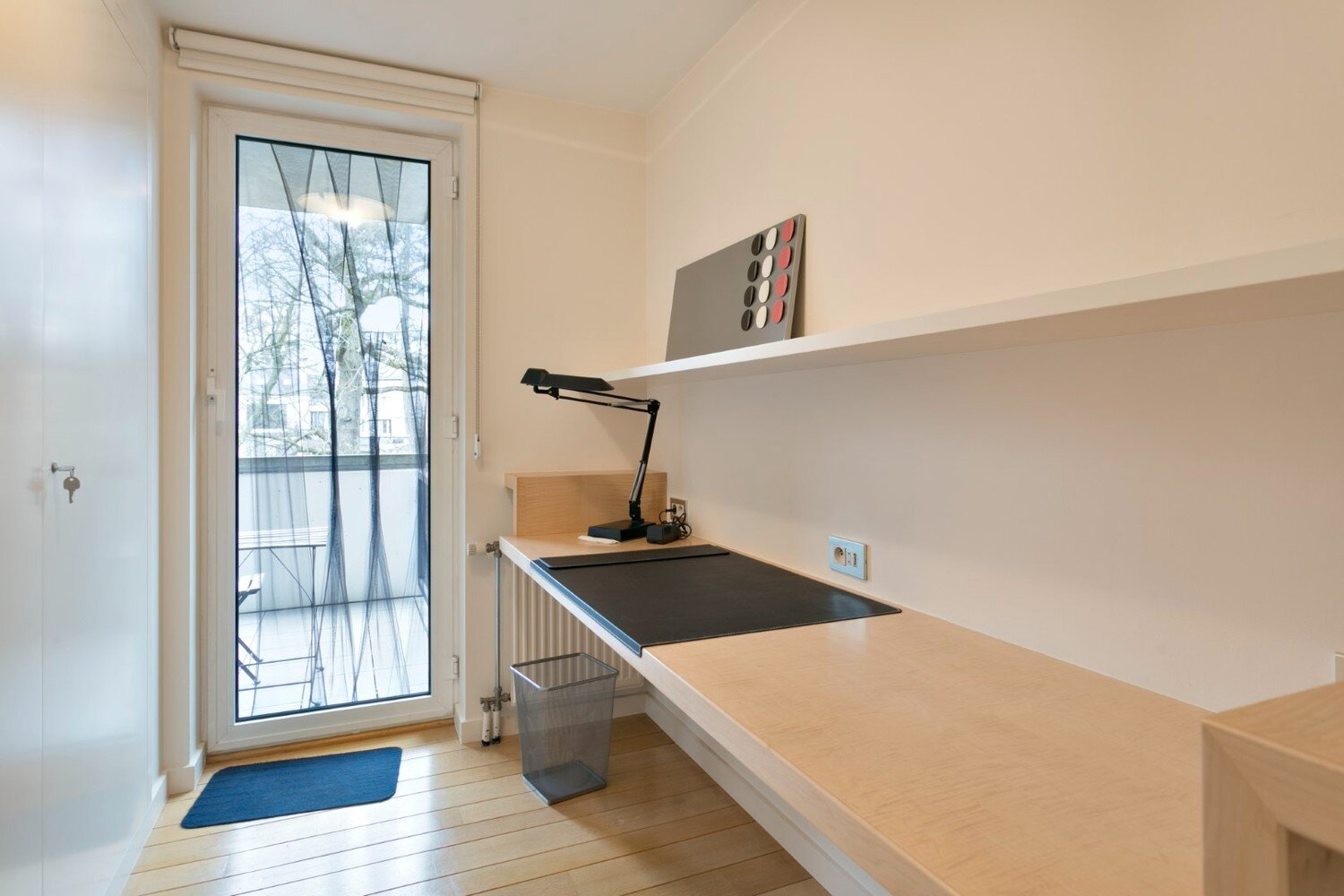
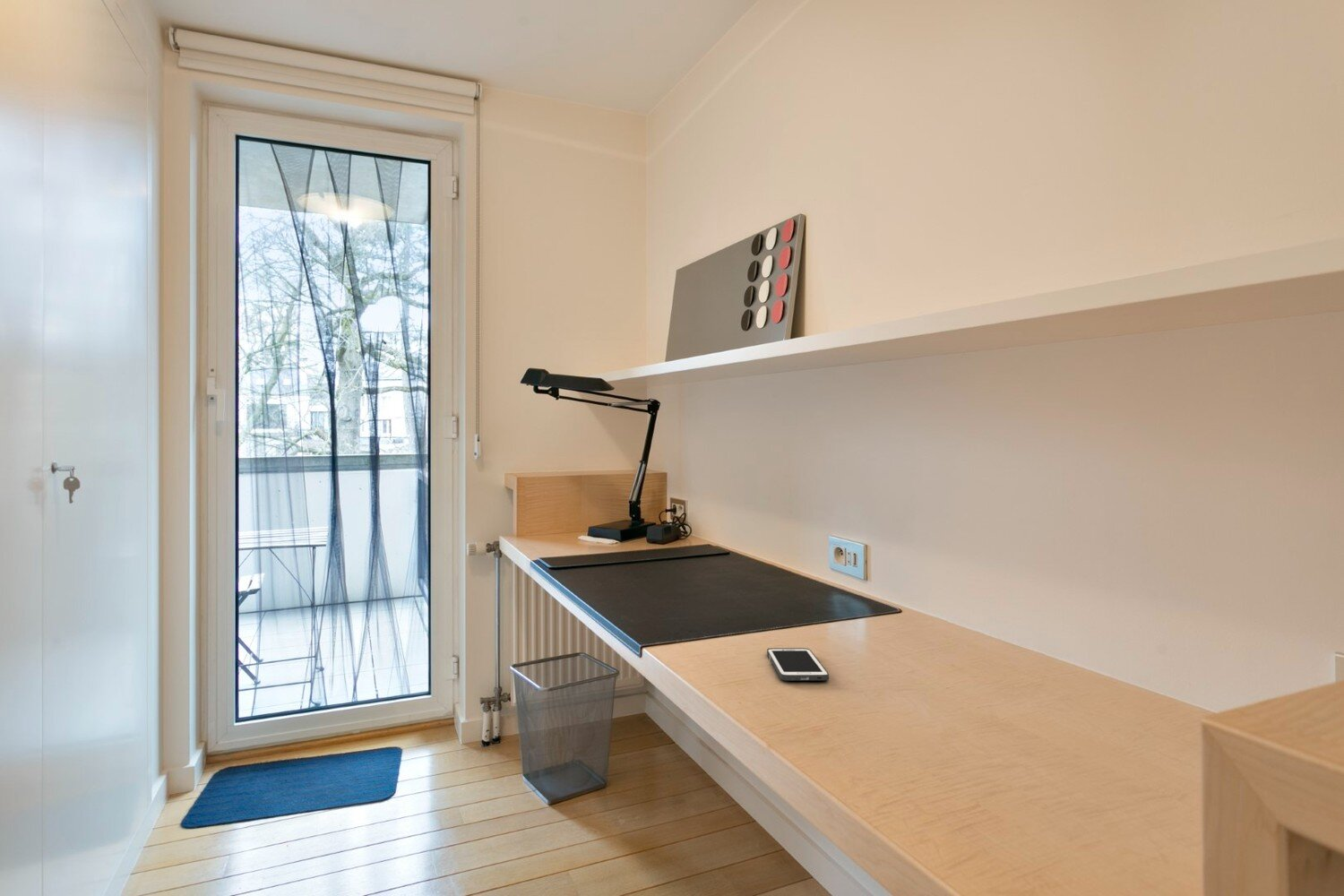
+ cell phone (796, 663)
